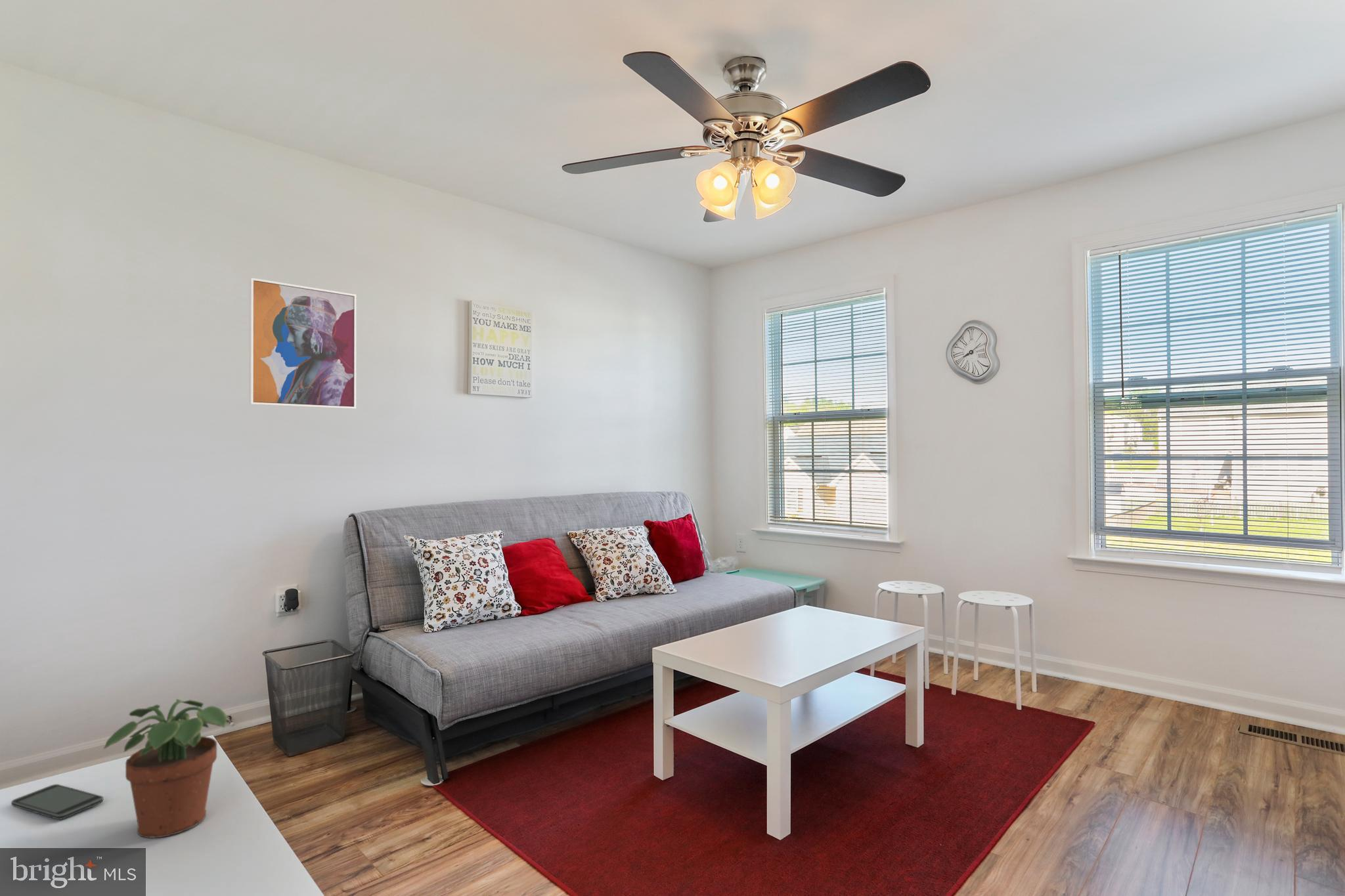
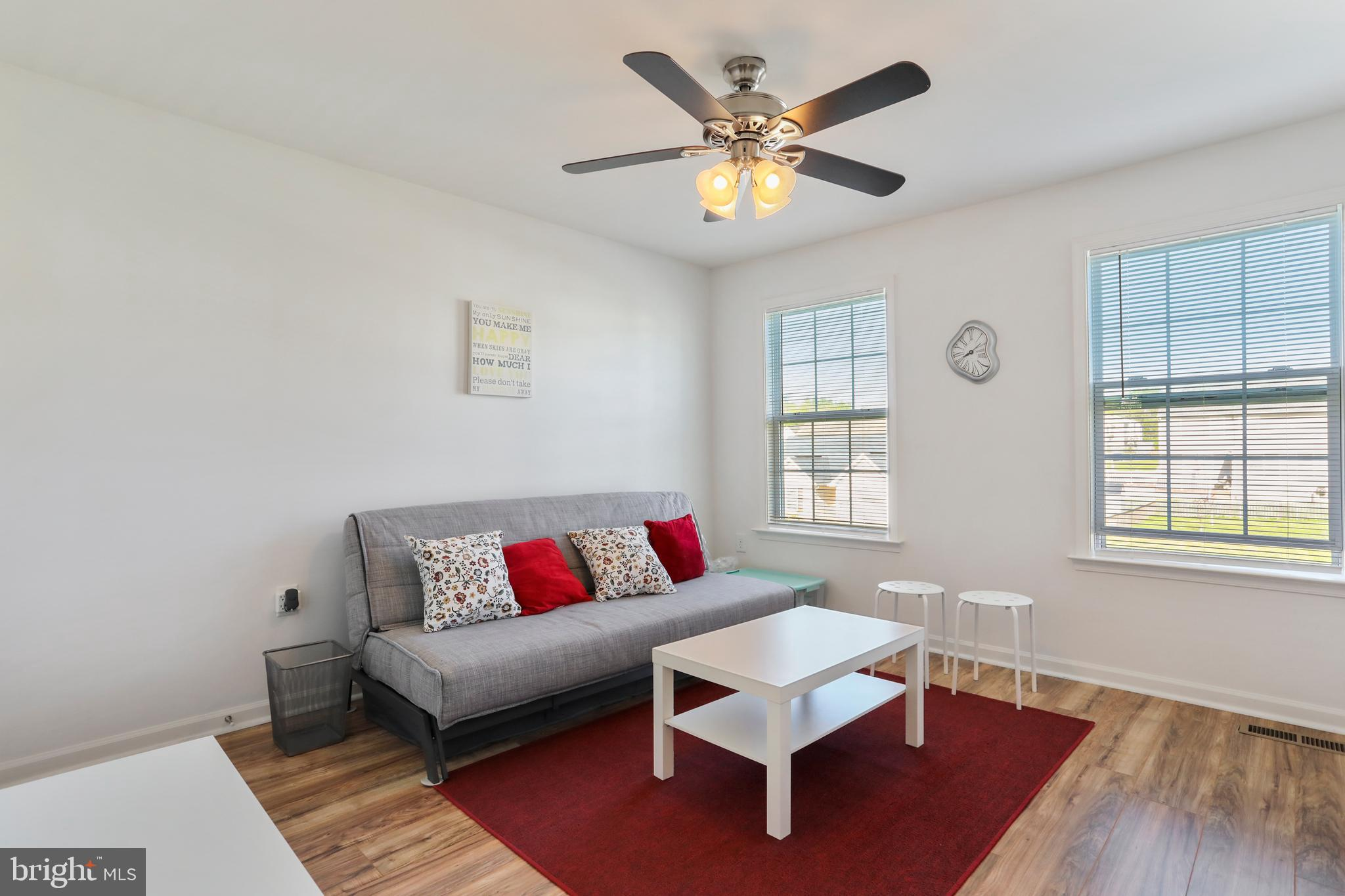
- smartphone (57, 801)
- potted plant (167, 766)
- wall art (305, 347)
